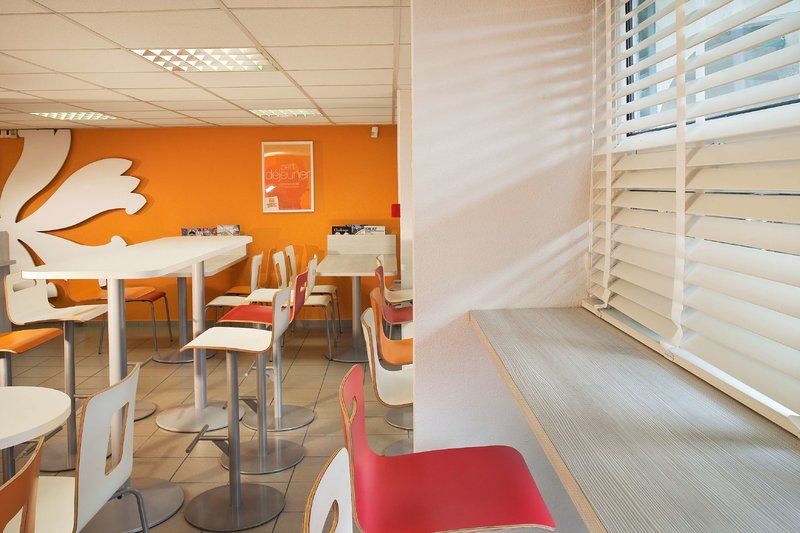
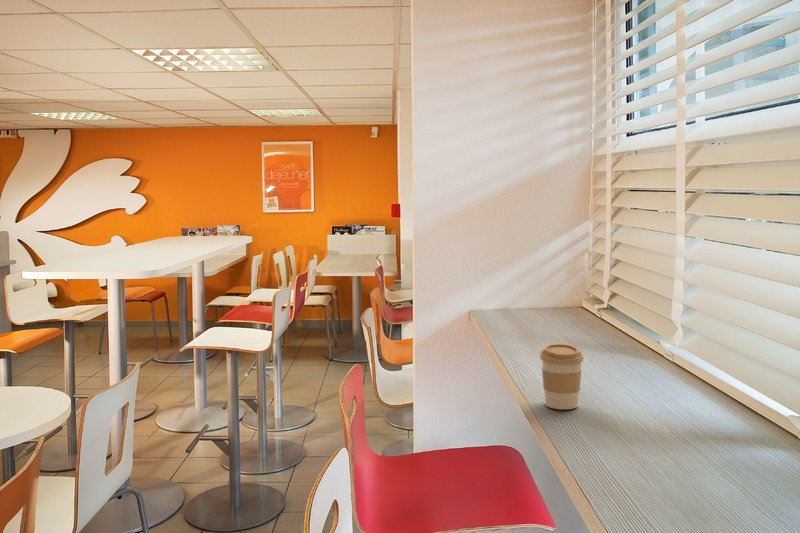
+ coffee cup (561, 375)
